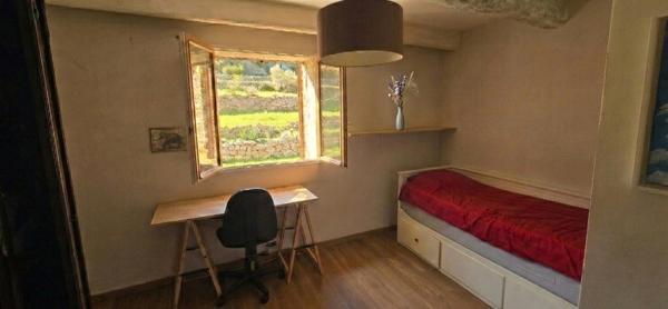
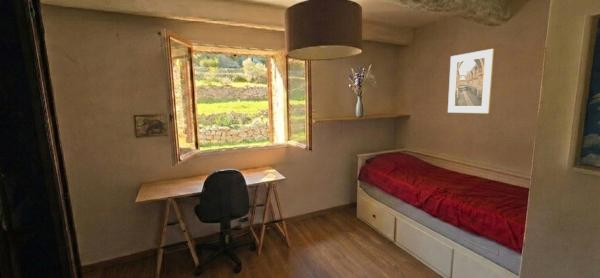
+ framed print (469, 83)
